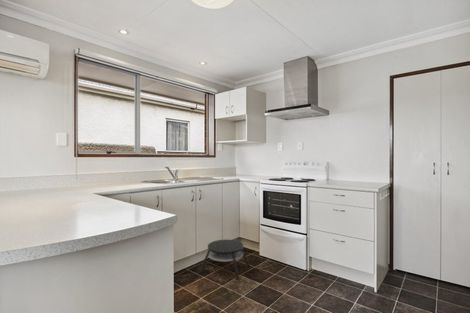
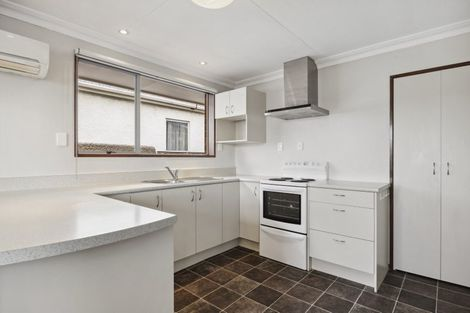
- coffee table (225, 257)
